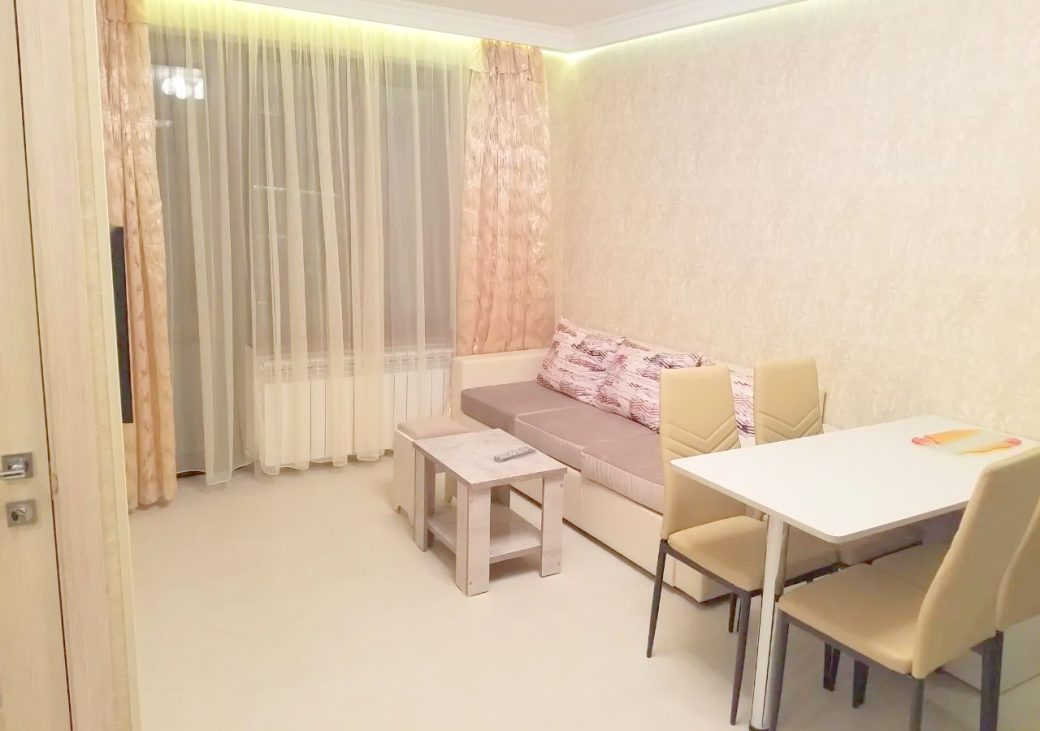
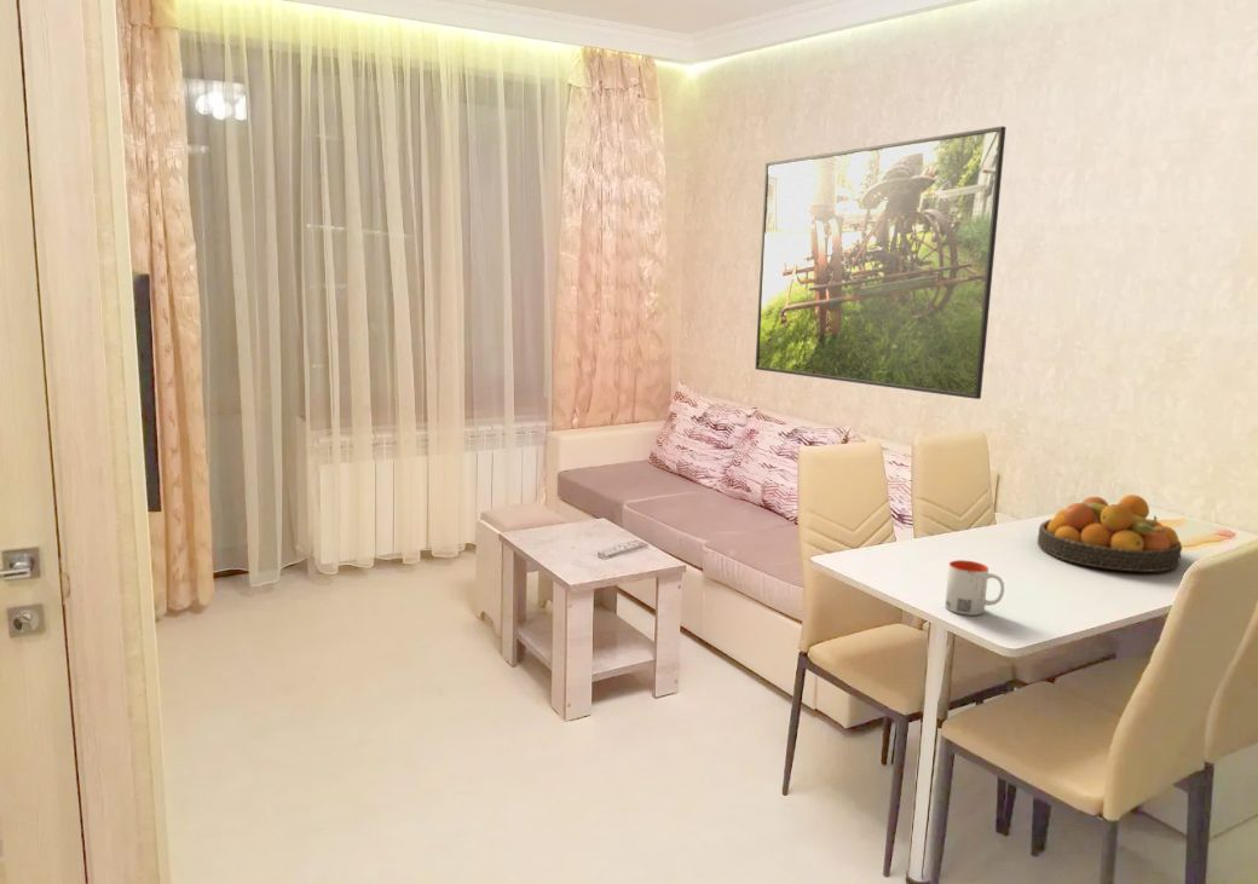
+ fruit bowl (1109, 525)
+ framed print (860, 267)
+ mug (975, 588)
